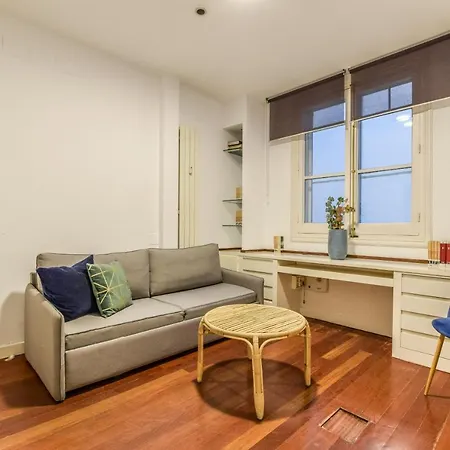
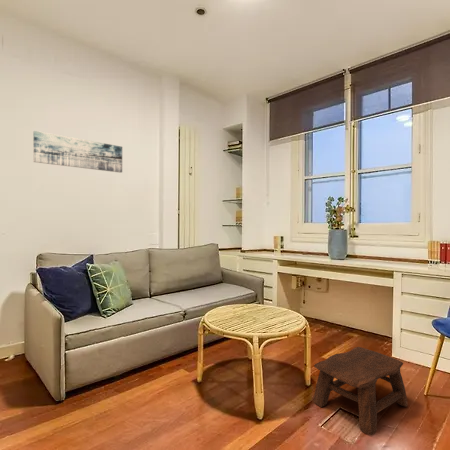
+ stool (362, 383)
+ wall art (81, 153)
